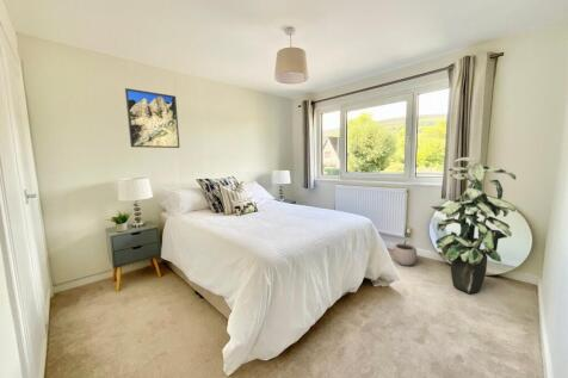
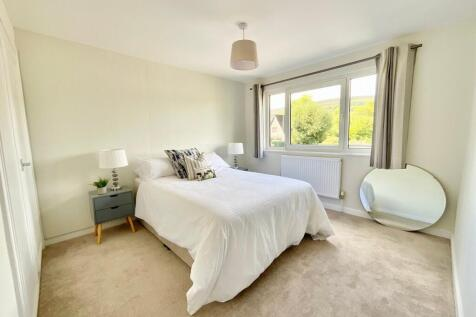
- indoor plant (468, 223)
- plant pot (405, 250)
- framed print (154, 119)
